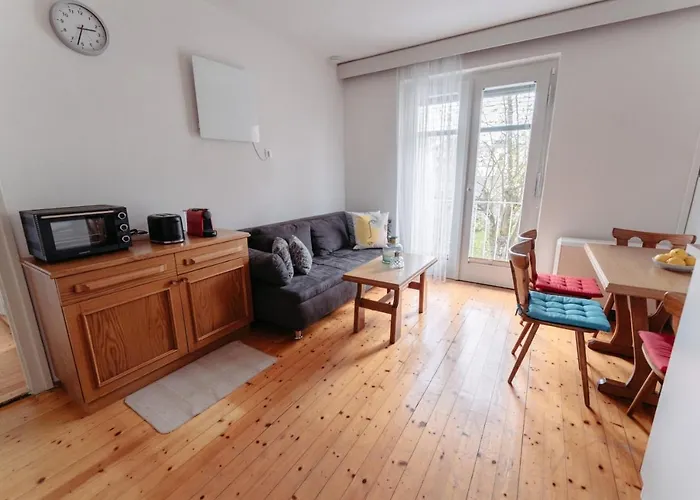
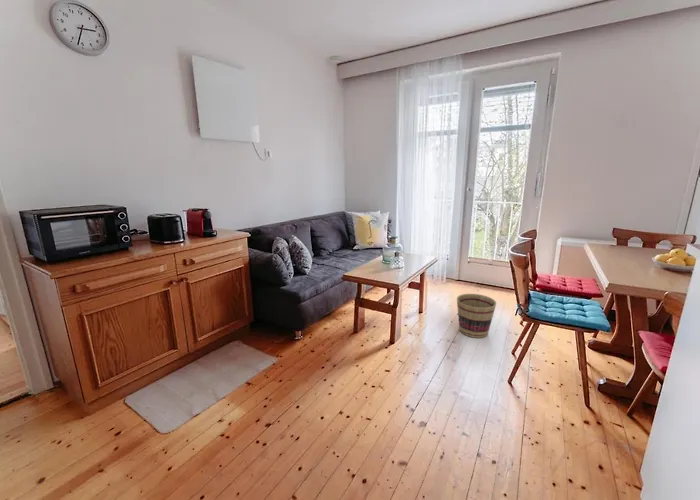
+ basket (474, 316)
